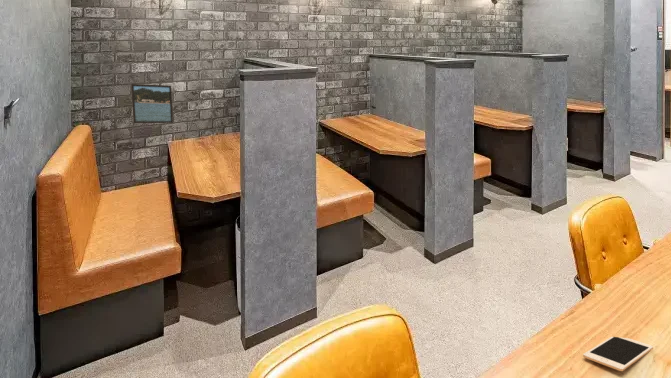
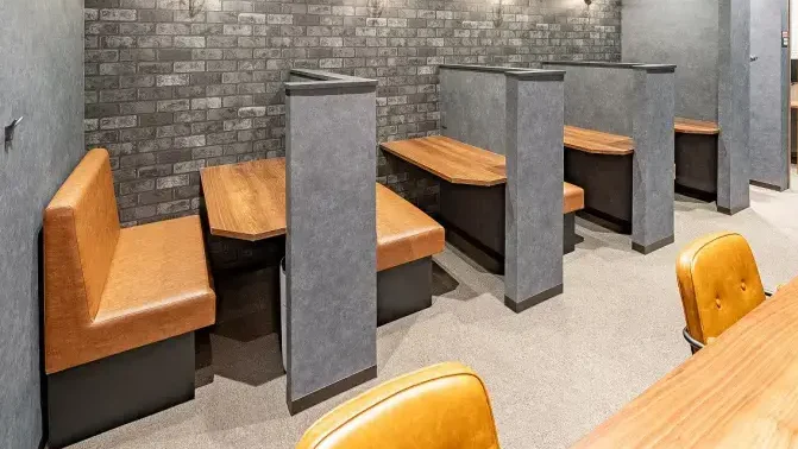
- cell phone (618, 351)
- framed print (152, 104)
